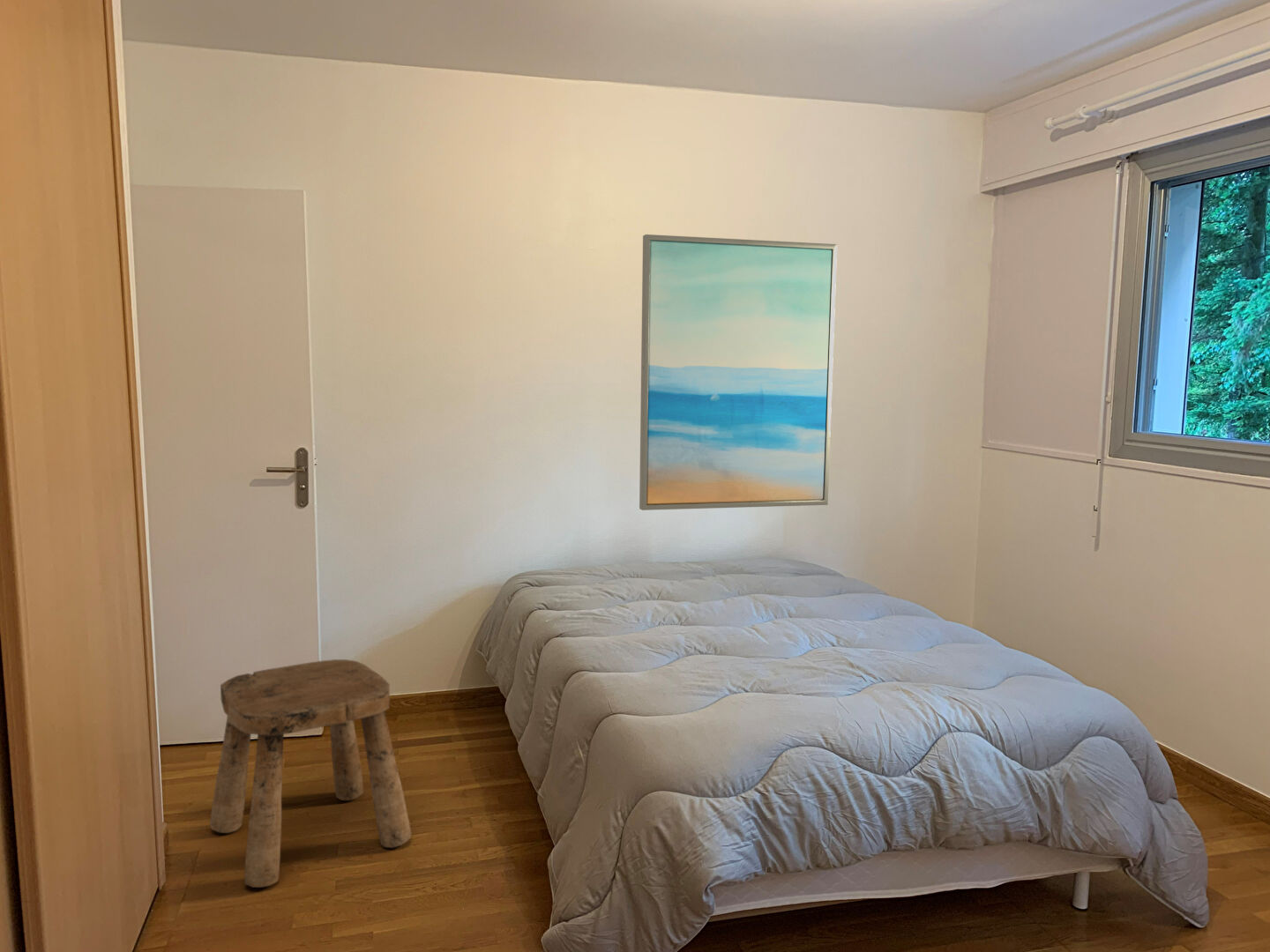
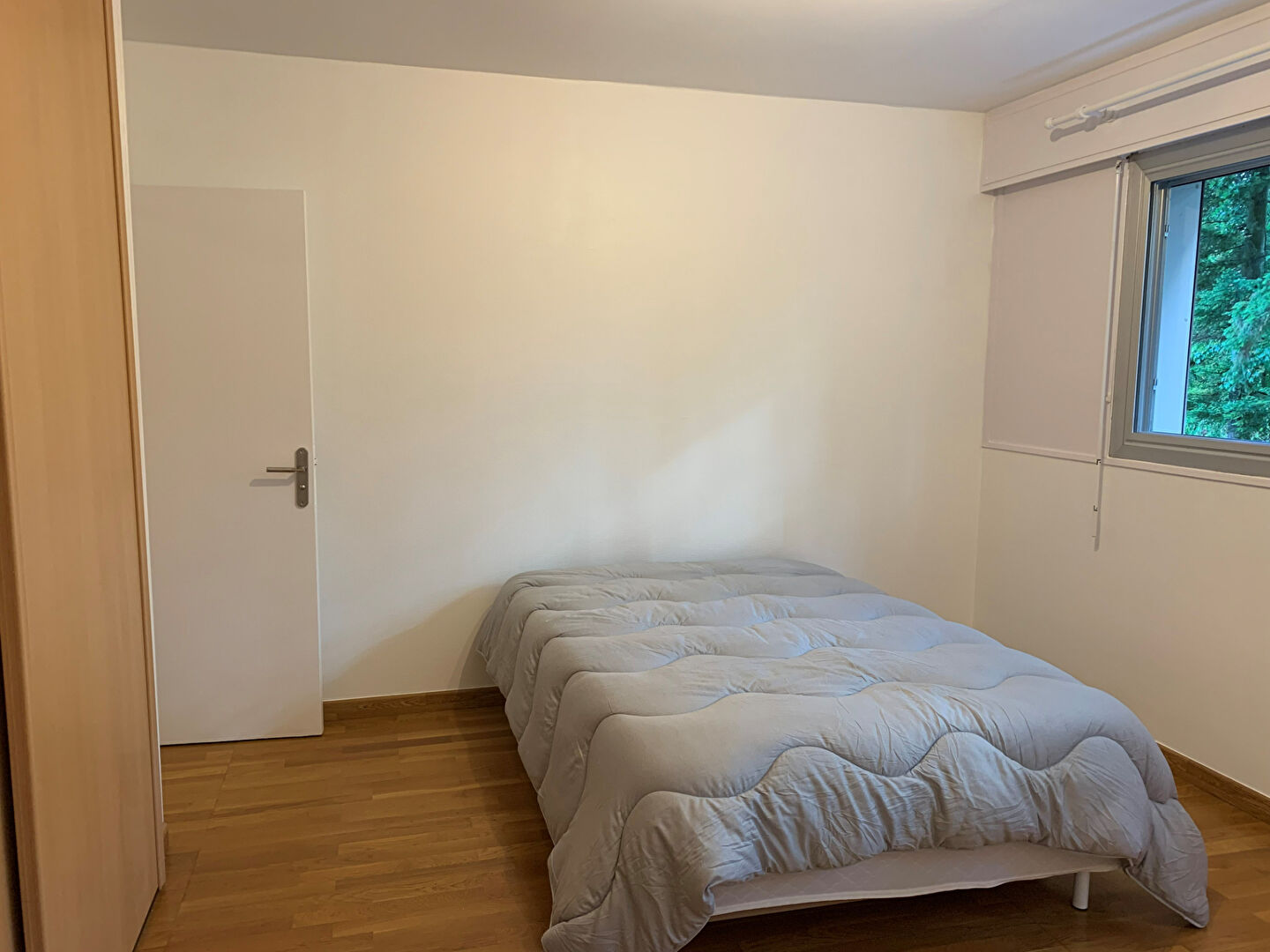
- stool (332, 758)
- wall art (738, 376)
